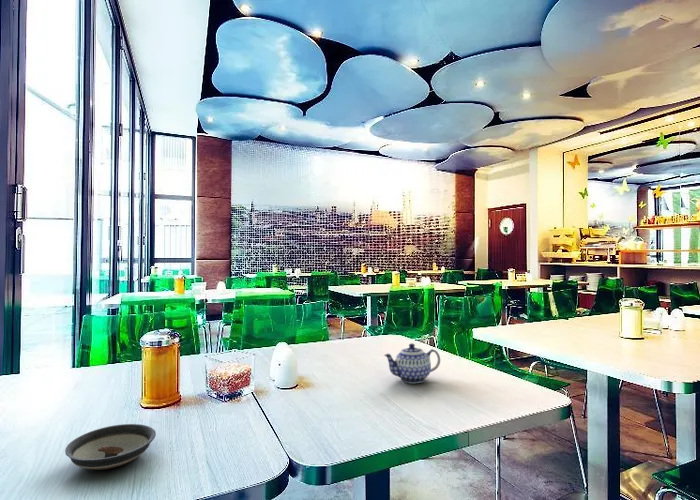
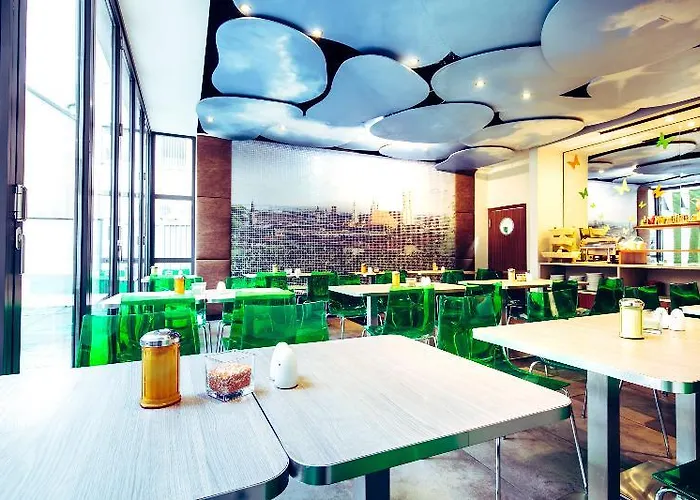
- saucer (112, 449)
- teapot (412, 361)
